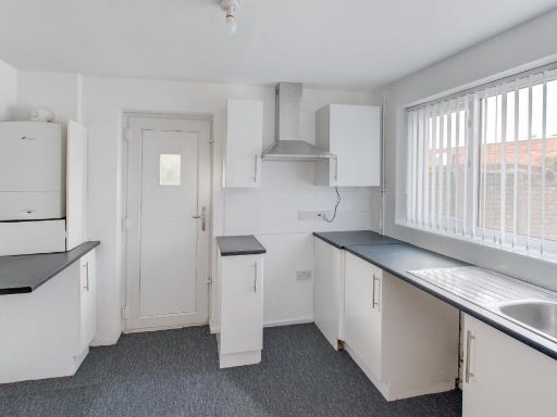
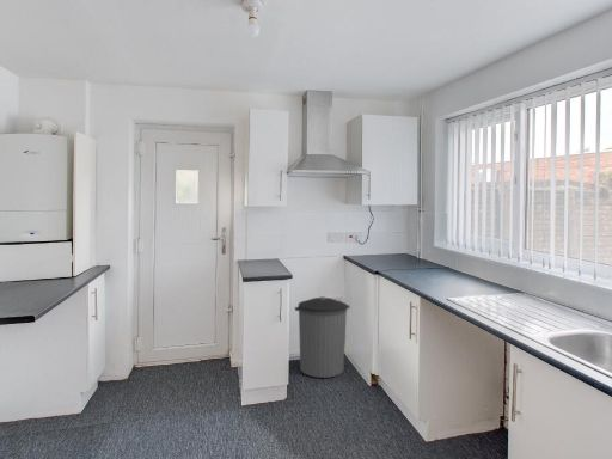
+ trash can (322, 332)
